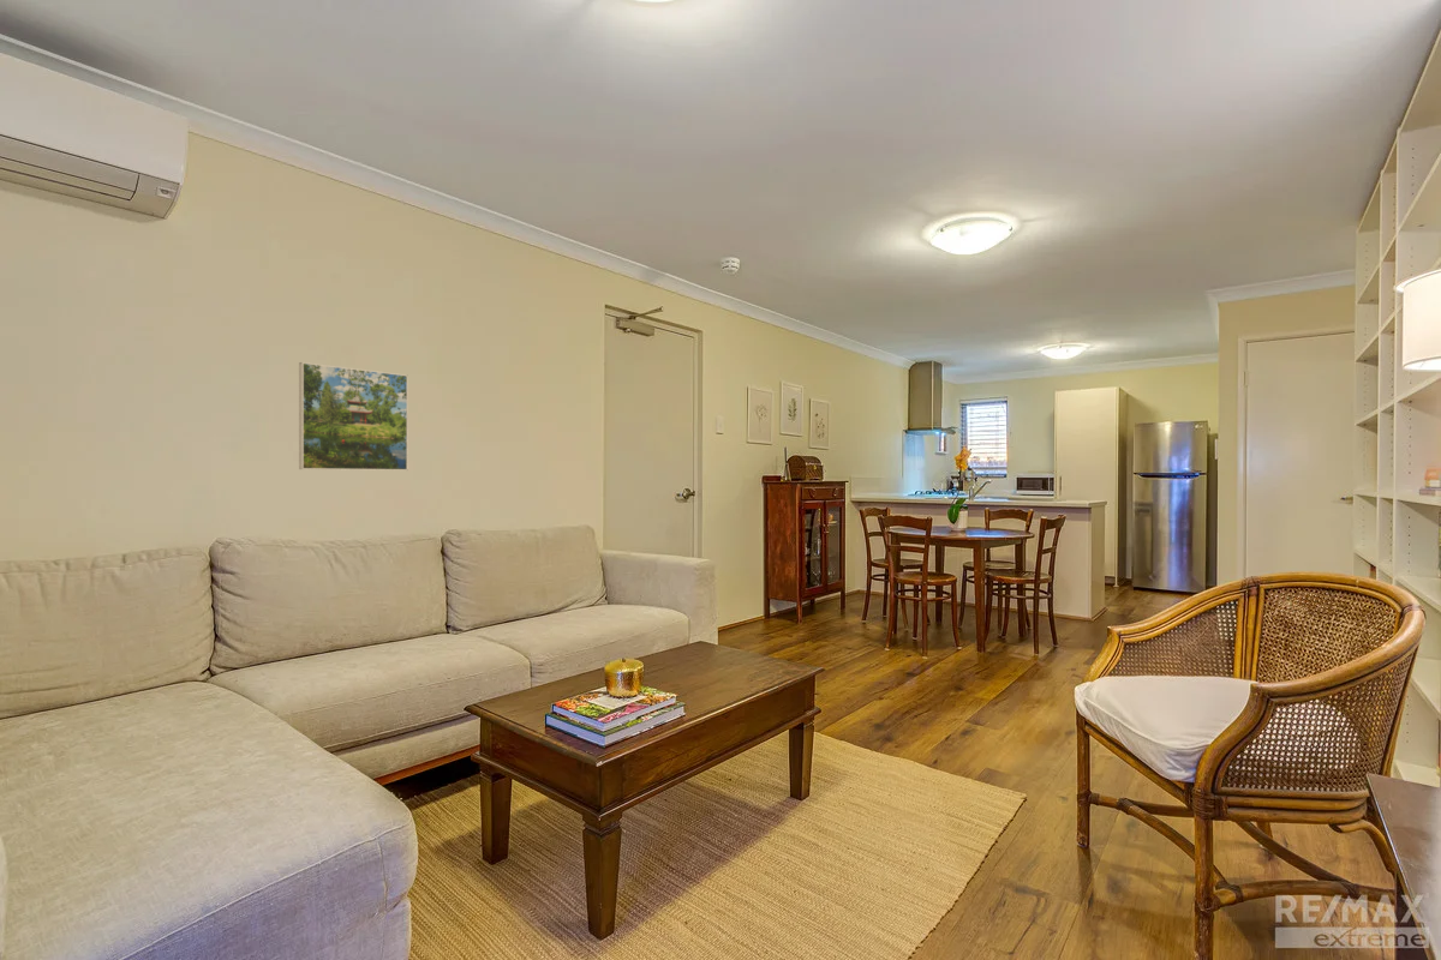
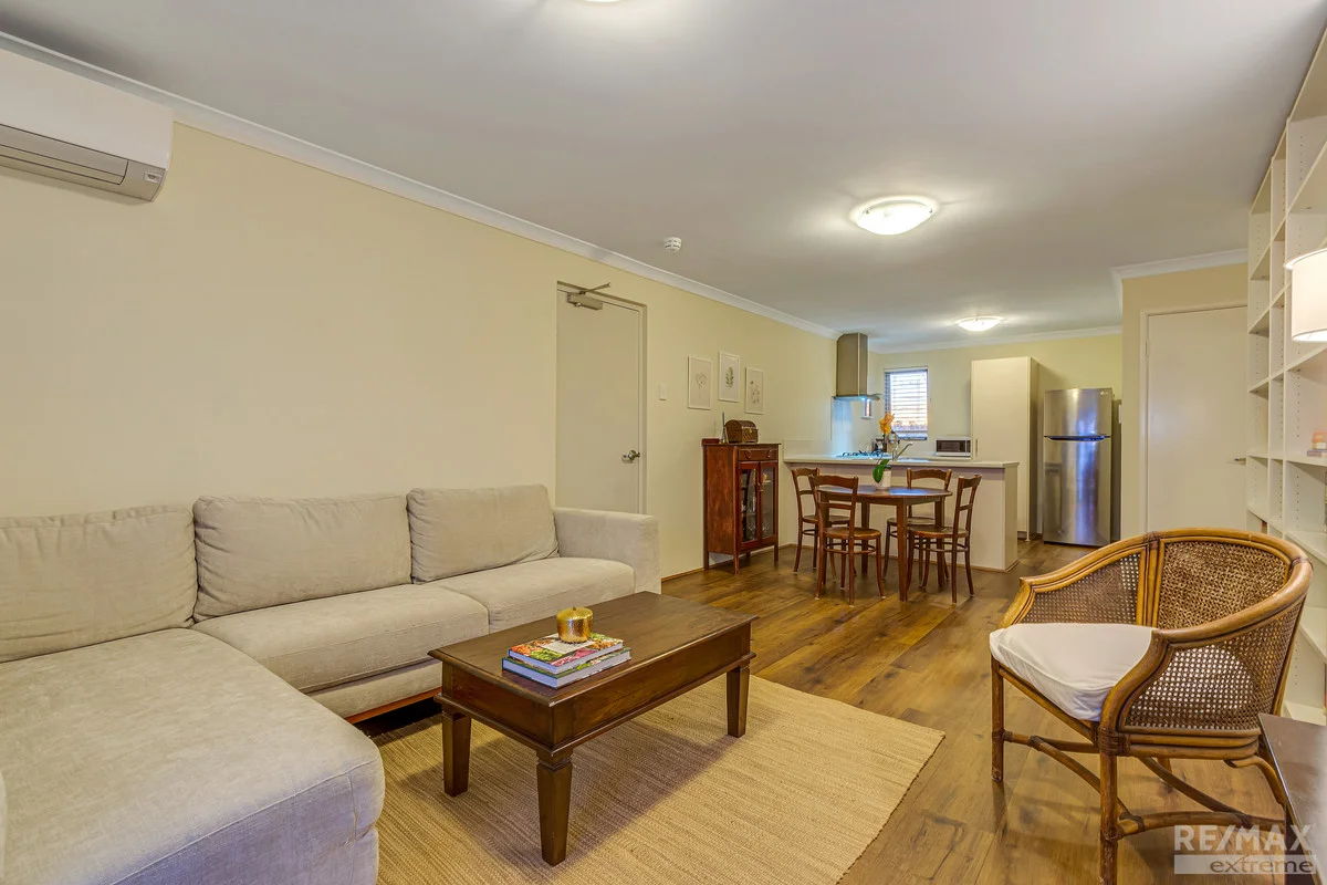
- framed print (355, 419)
